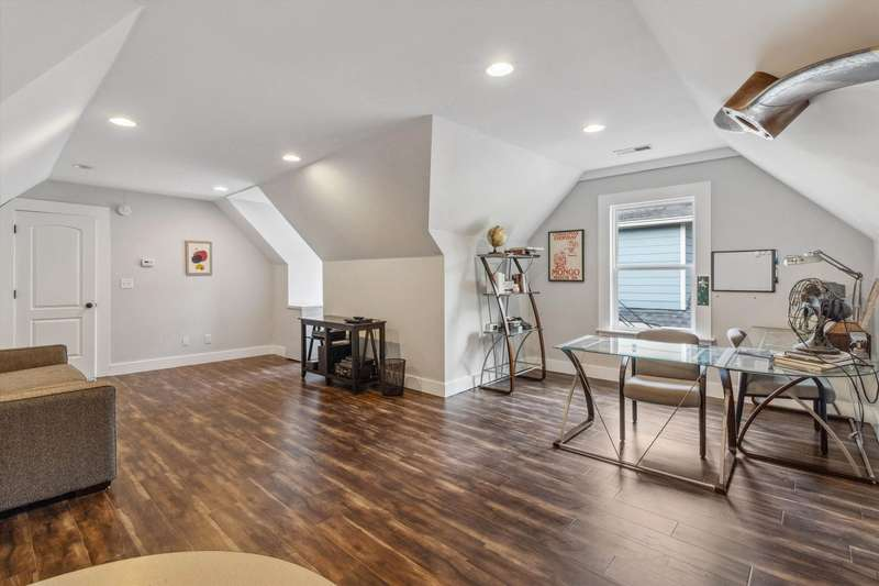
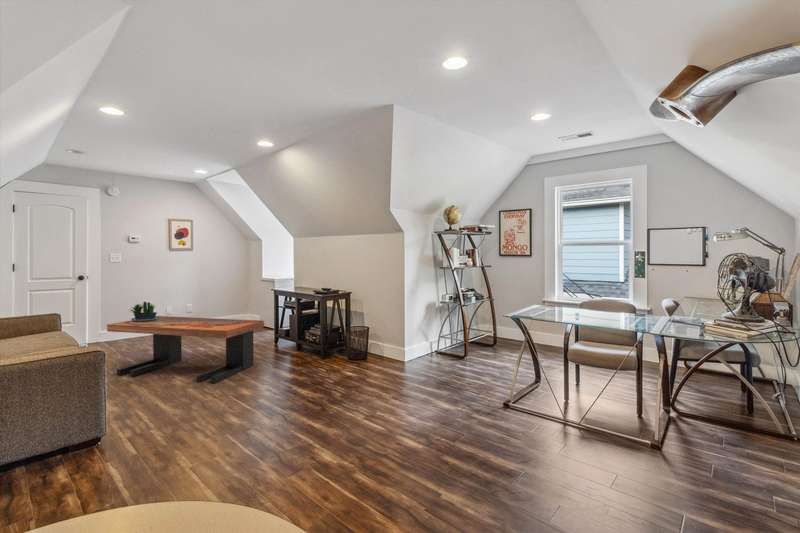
+ potted plant (143, 310)
+ coffee table (181, 348)
